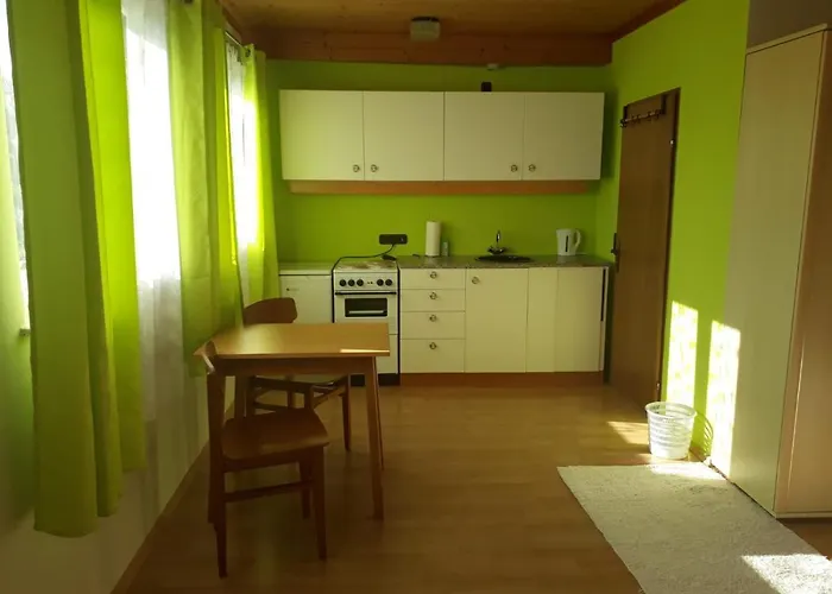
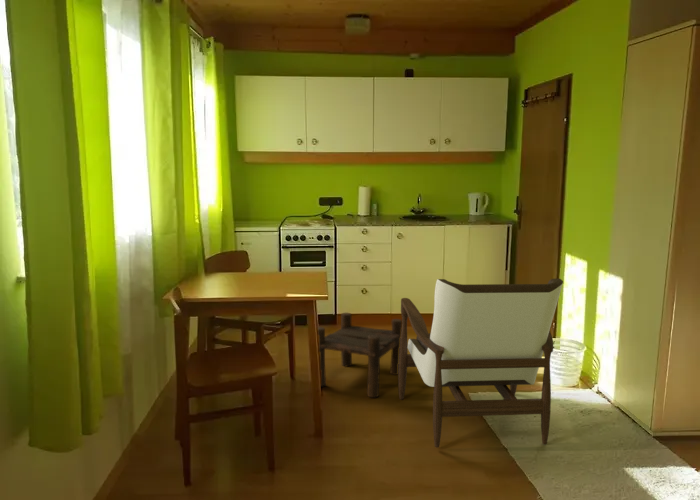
+ armchair (476, 345)
+ stool (358, 351)
